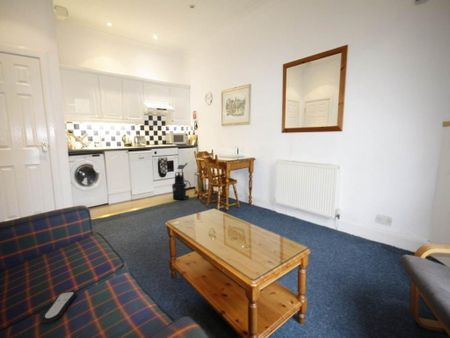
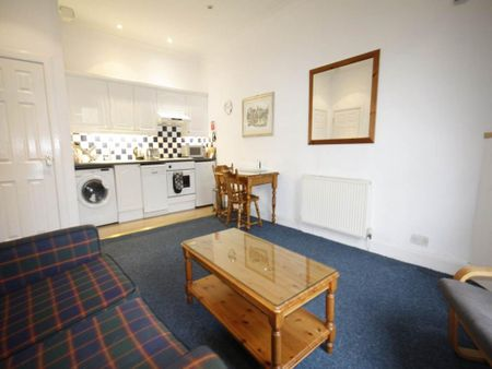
- vacuum cleaner (180, 181)
- remote control (59, 305)
